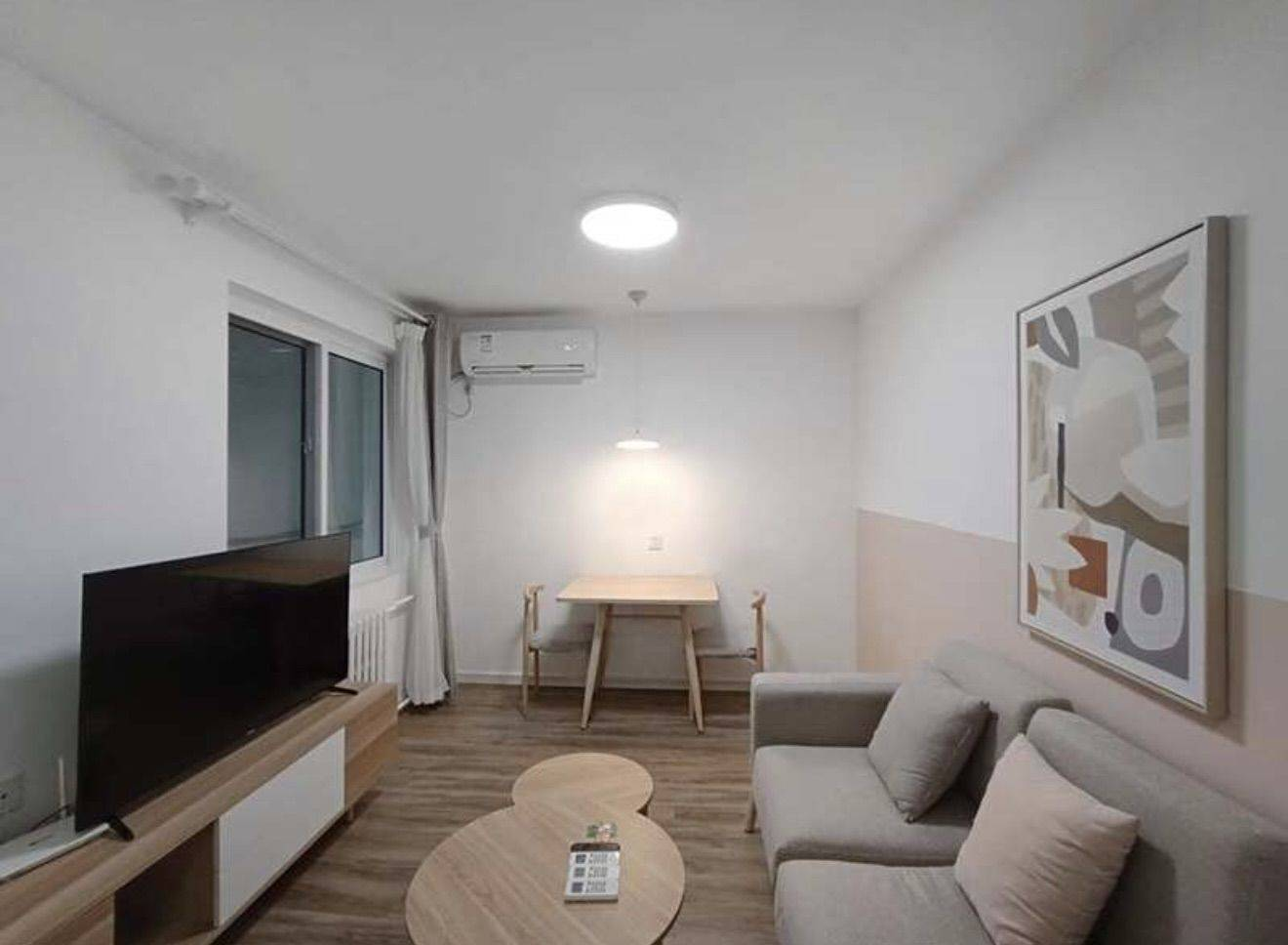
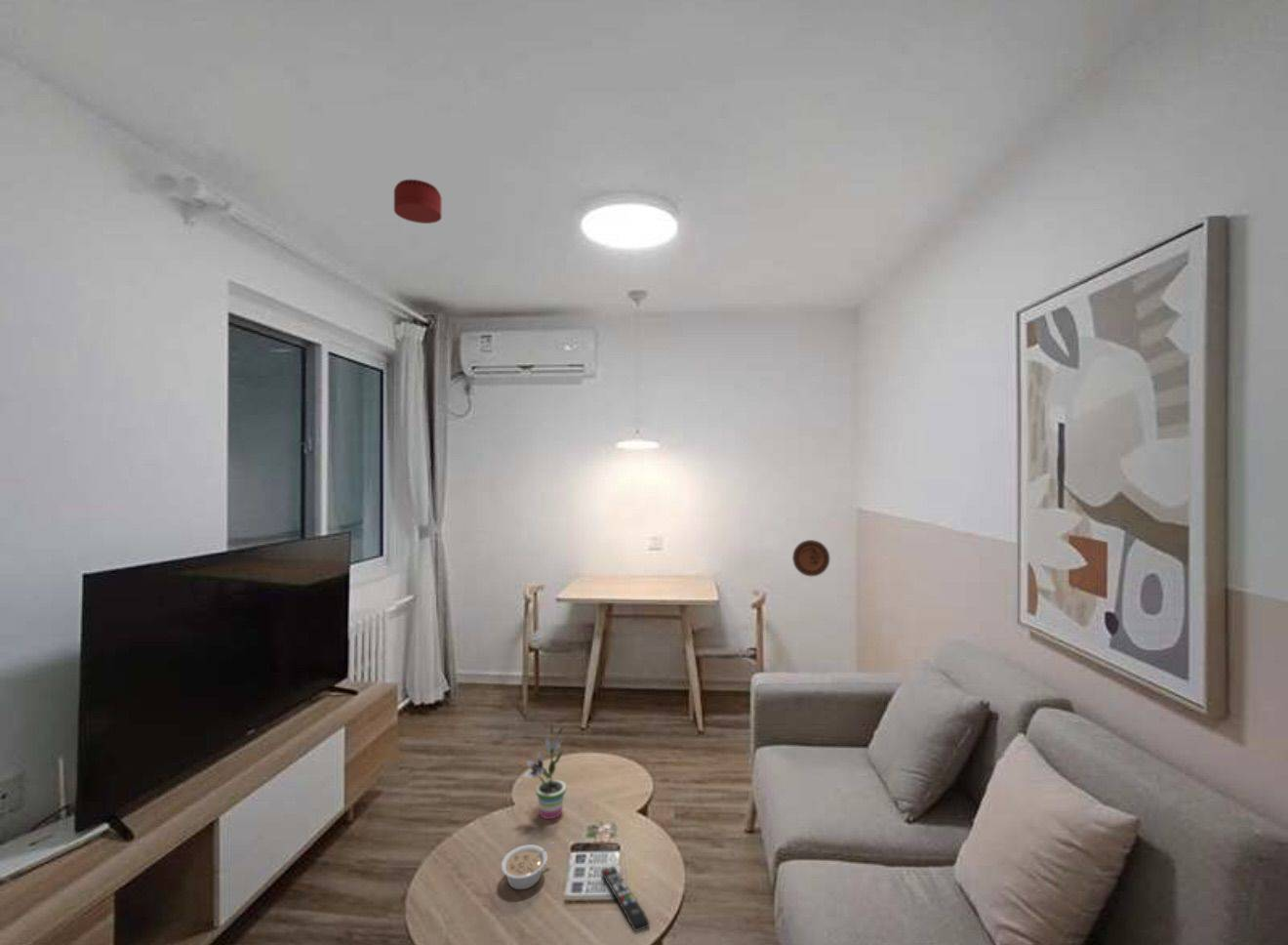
+ legume (525, 866)
+ smoke detector (418, 200)
+ decorative plate (811, 557)
+ remote control (624, 895)
+ potted plant (543, 767)
